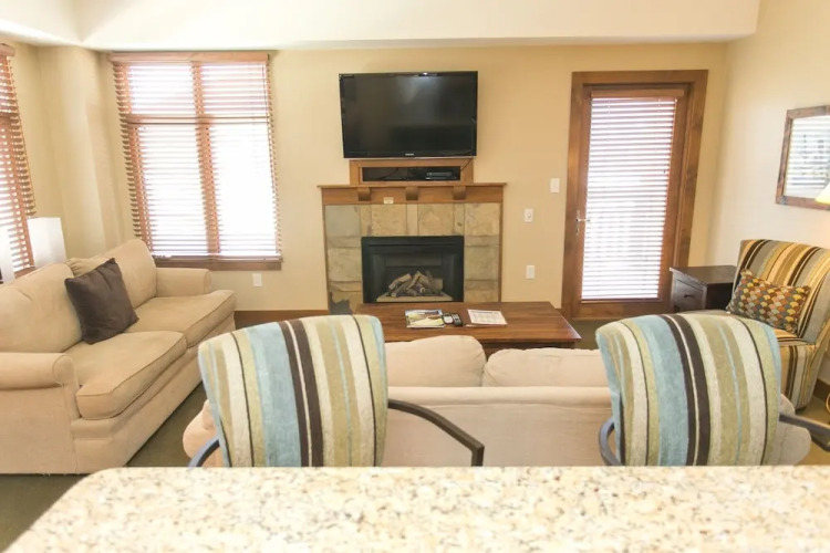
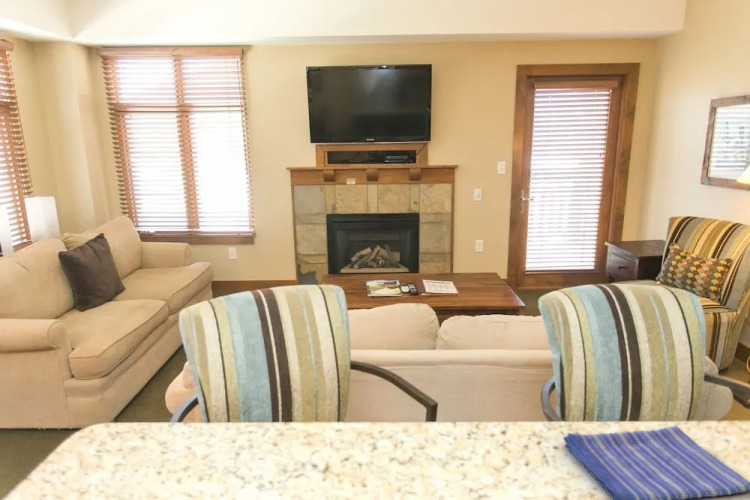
+ dish towel (650, 460)
